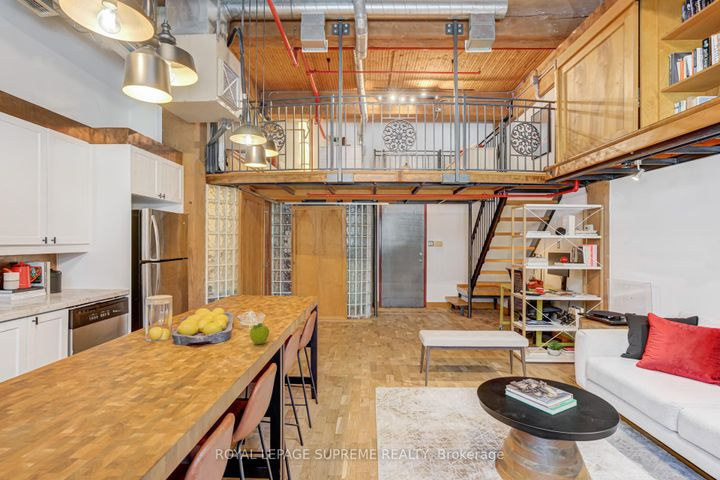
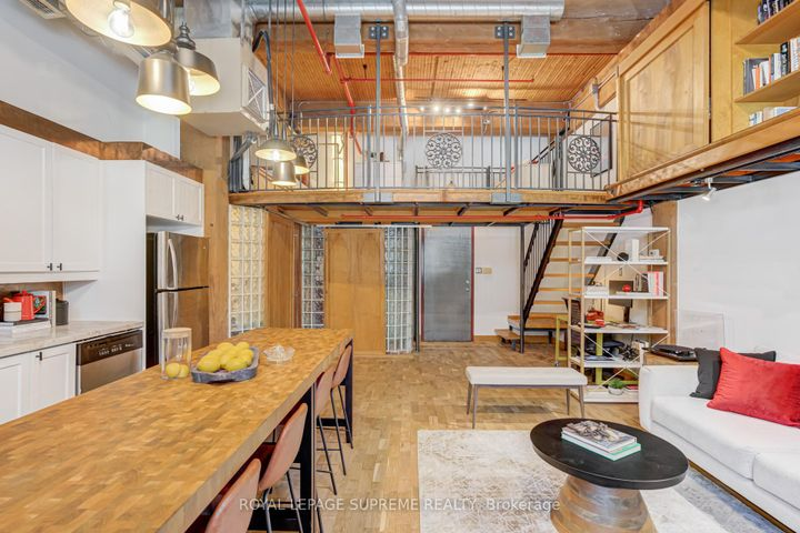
- fruit (259, 333)
